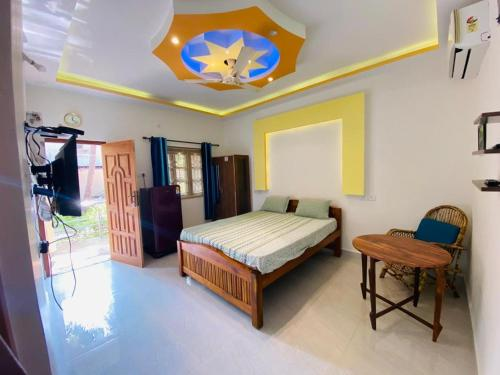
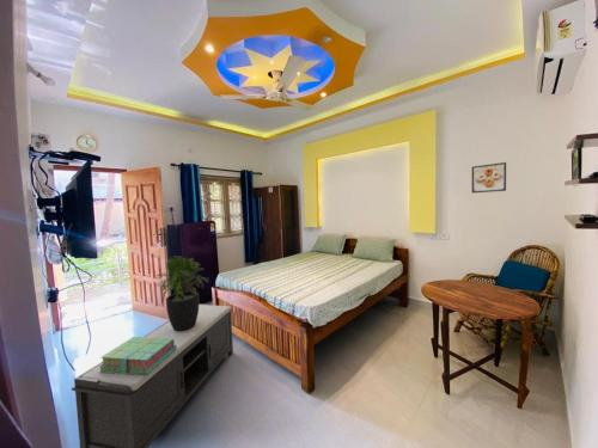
+ bench (175, 362)
+ potted plant (182, 289)
+ stack of books (140, 352)
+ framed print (488, 178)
